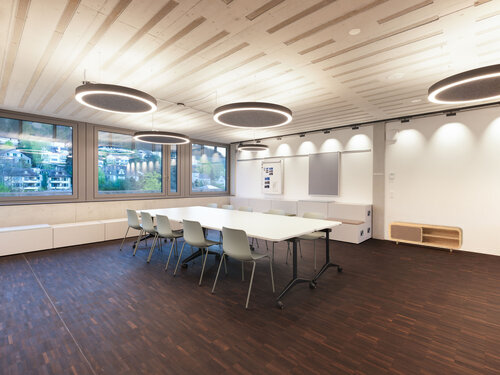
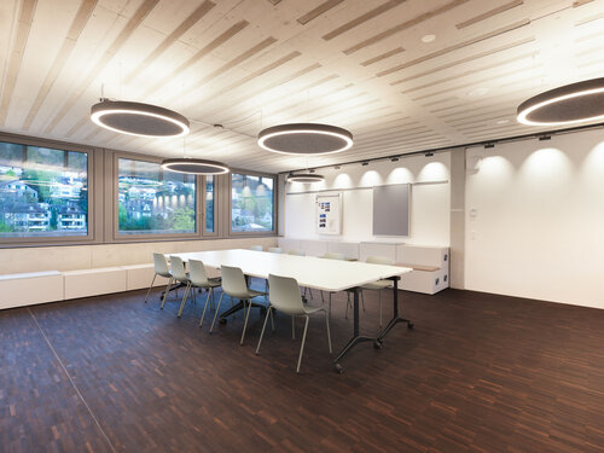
- tv stand (423, 235)
